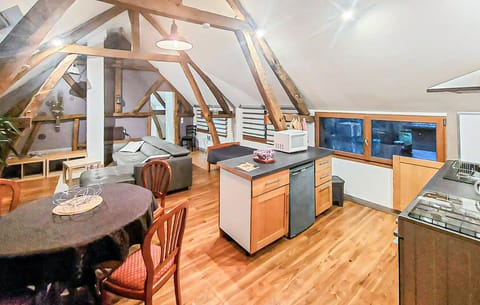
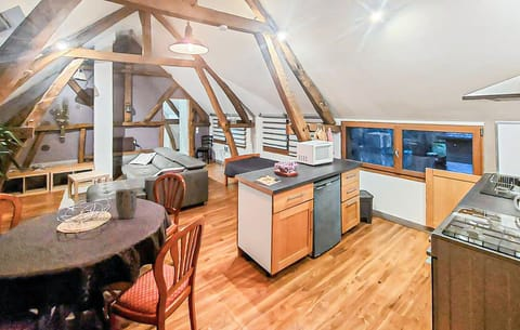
+ plant pot (126, 203)
